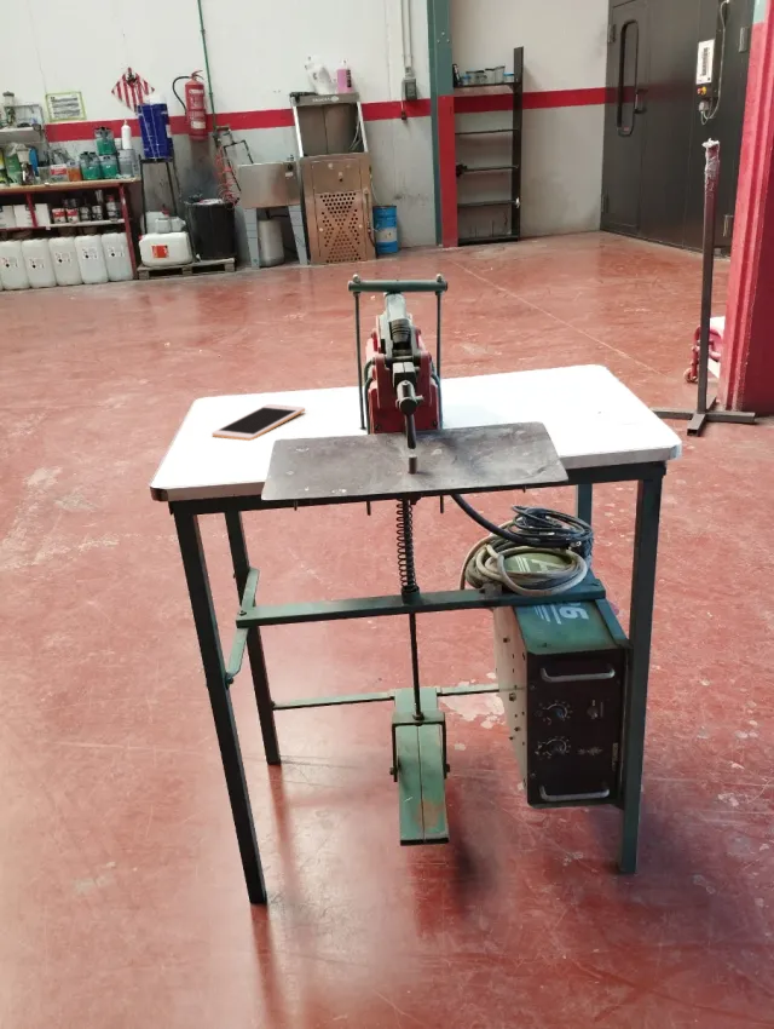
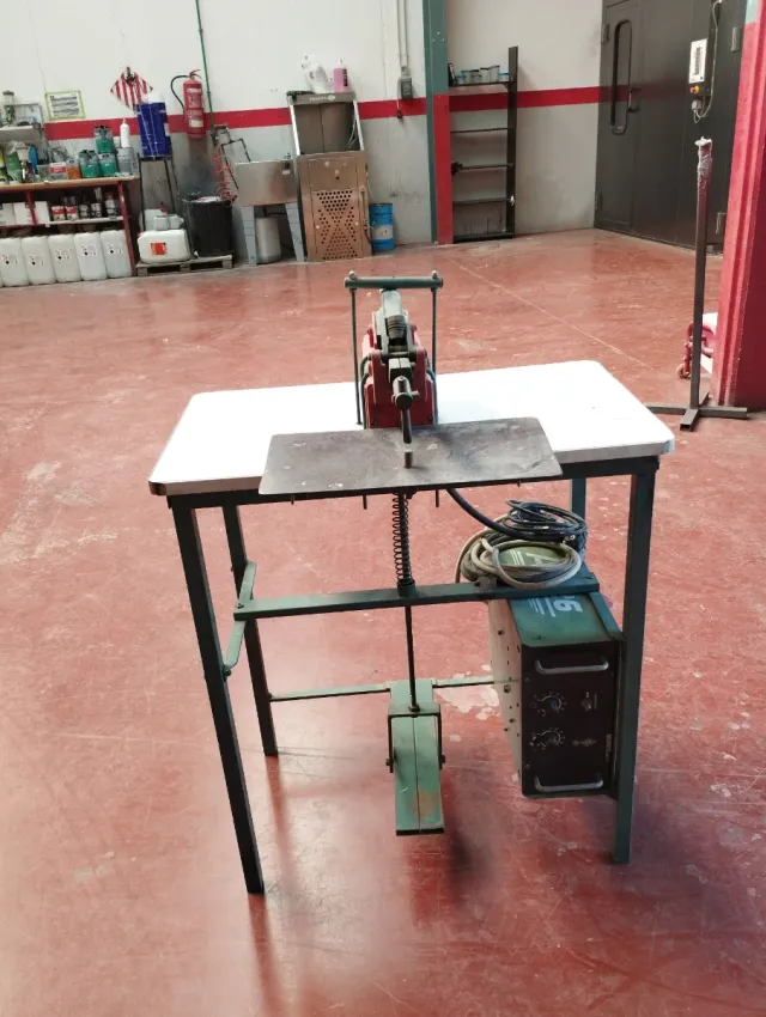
- cell phone (260, 421)
